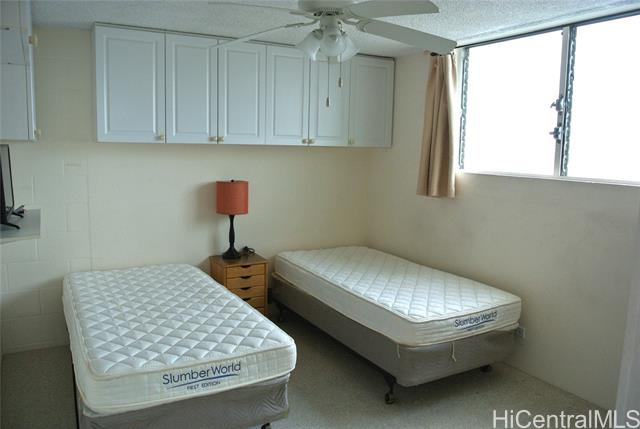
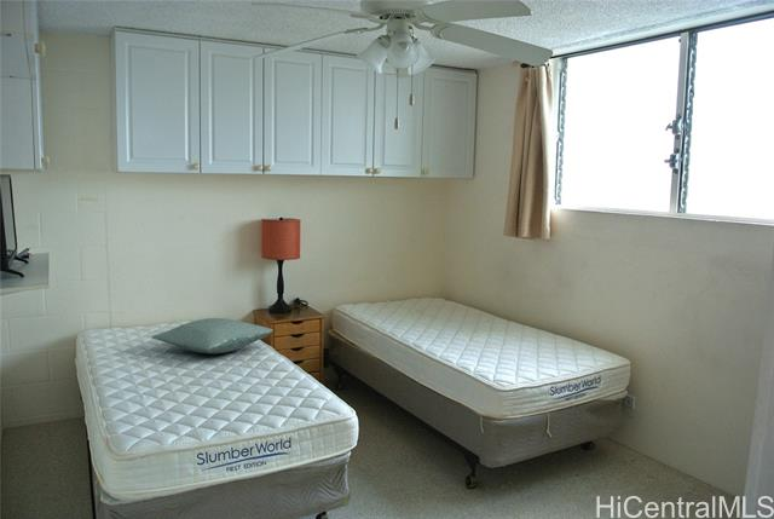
+ pillow (213, 335)
